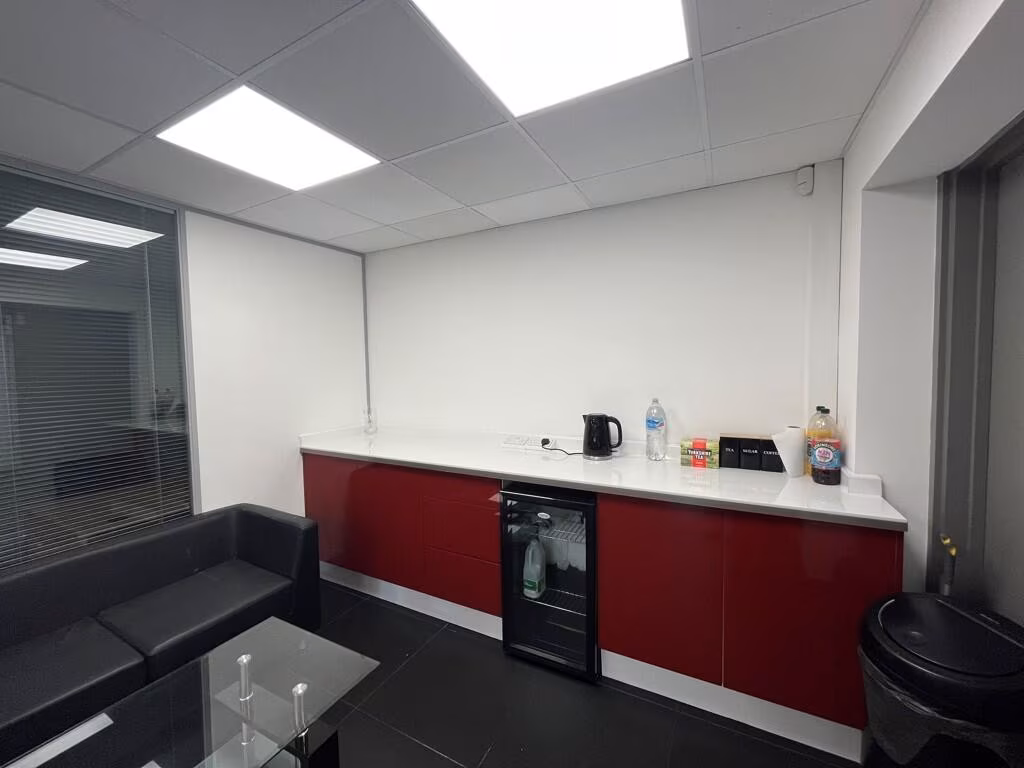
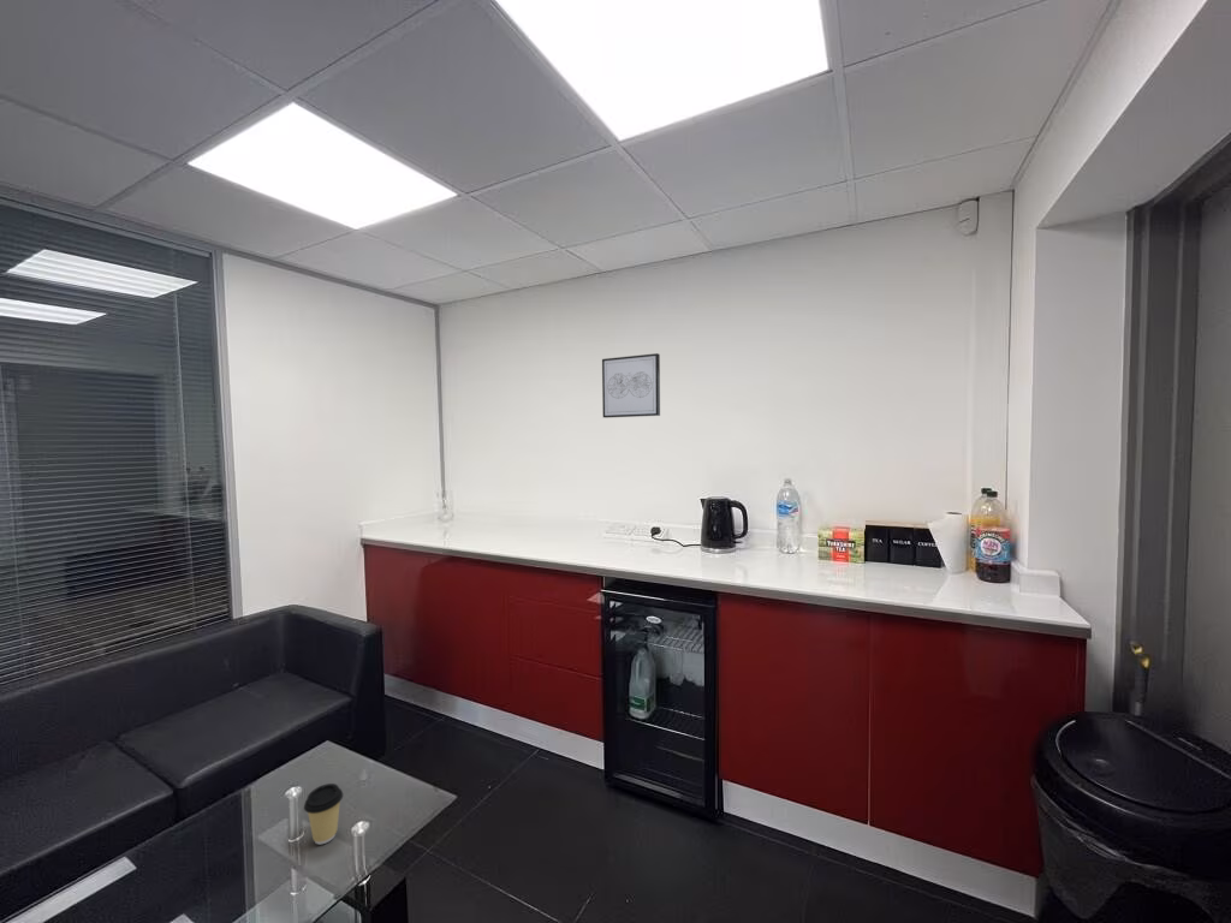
+ coffee cup (323, 815)
+ wall art (630, 386)
